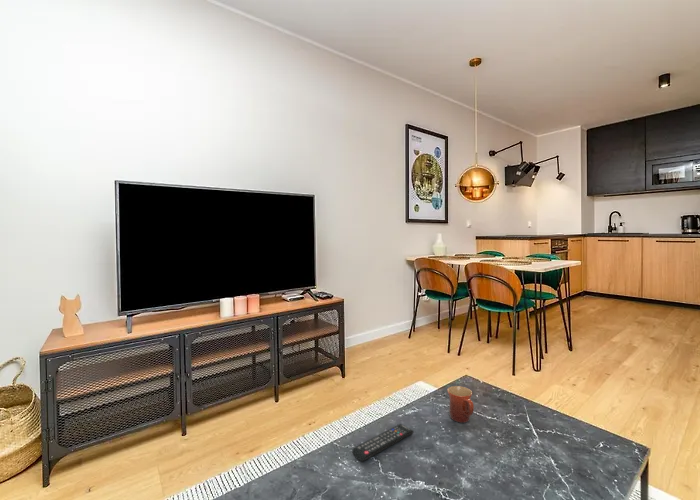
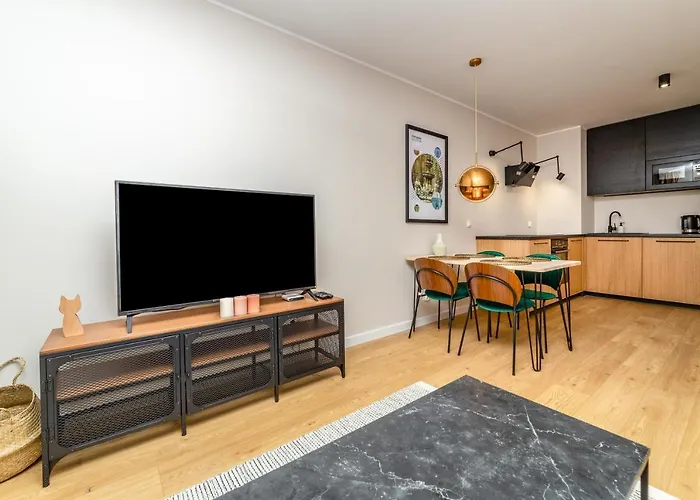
- remote control (384, 441)
- mug (462, 406)
